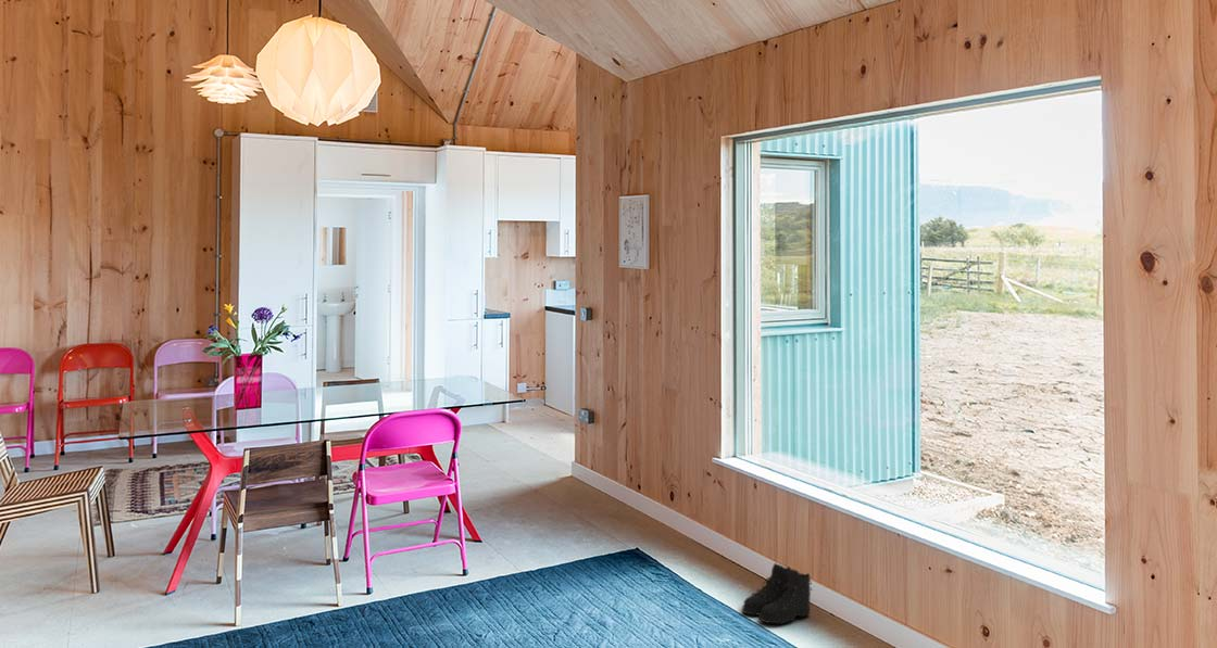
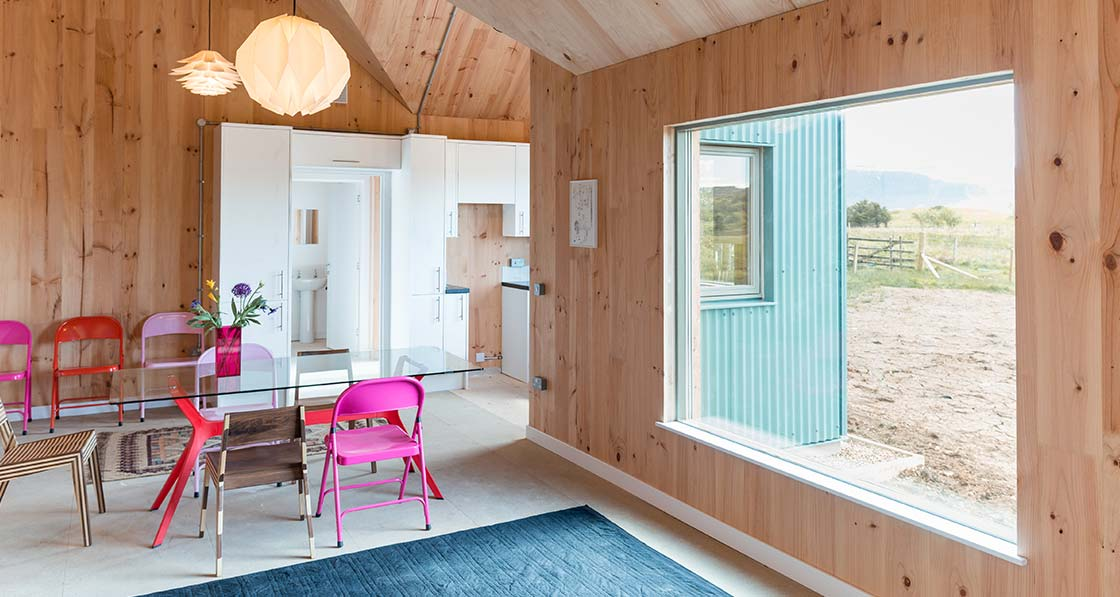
- boots (776, 590)
